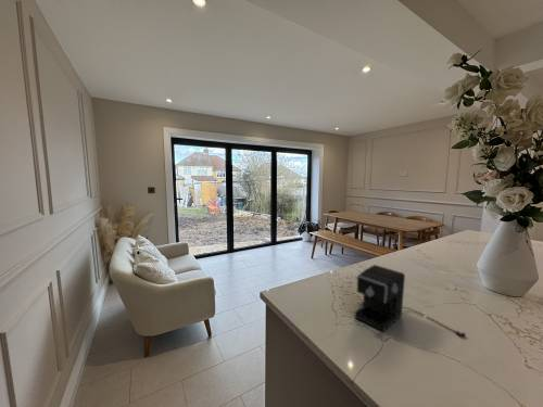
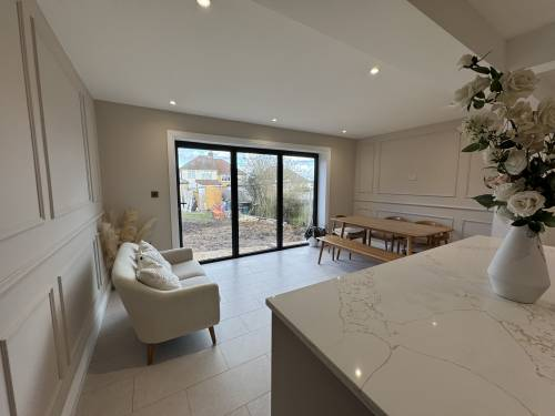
- coffee maker (406, 307)
